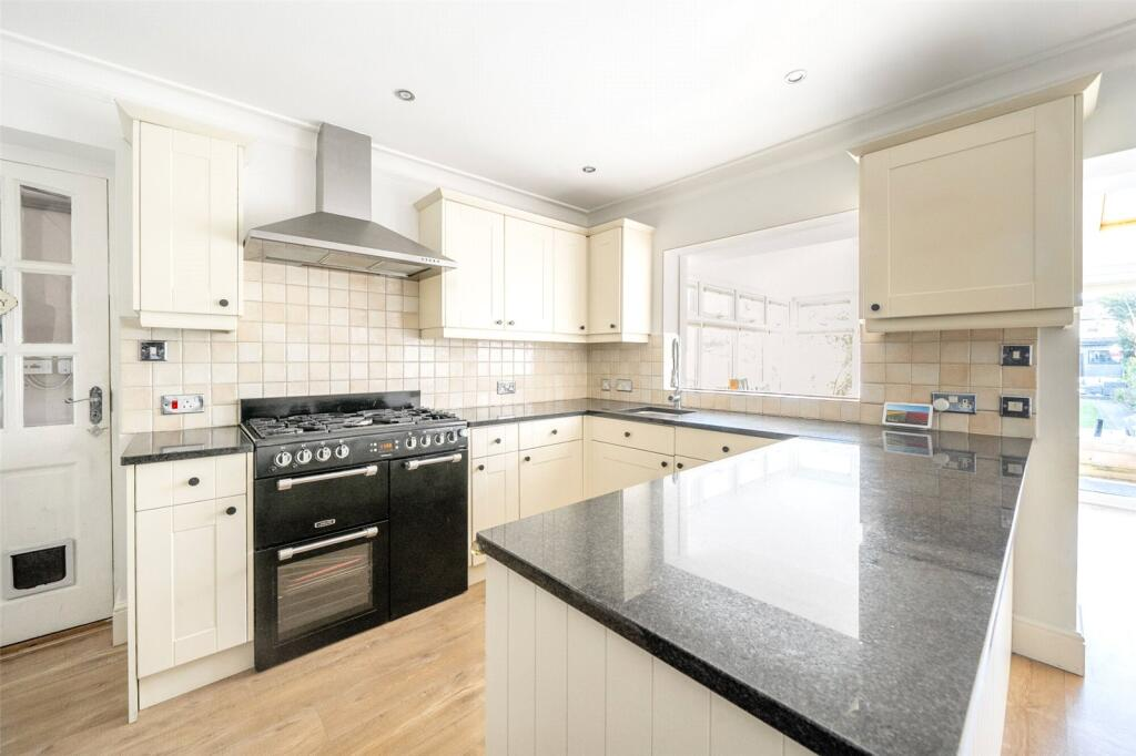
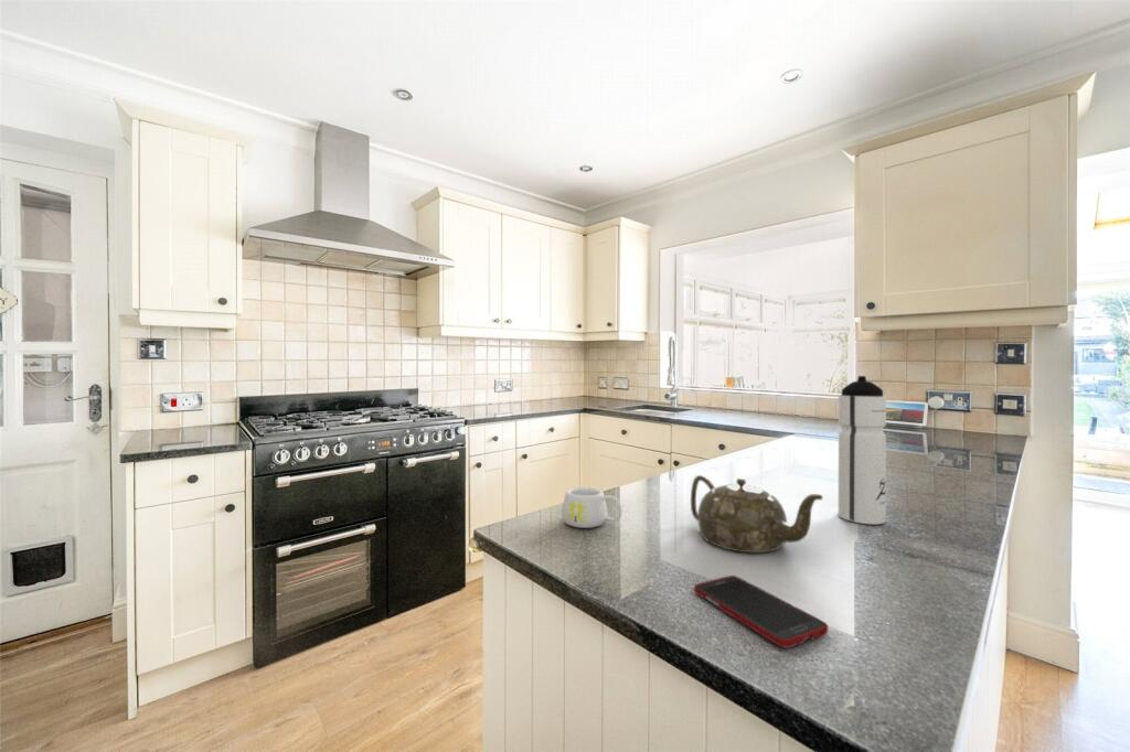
+ mug (591, 507)
+ cell phone (755, 606)
+ teapot (747, 509)
+ water bottle (861, 447)
